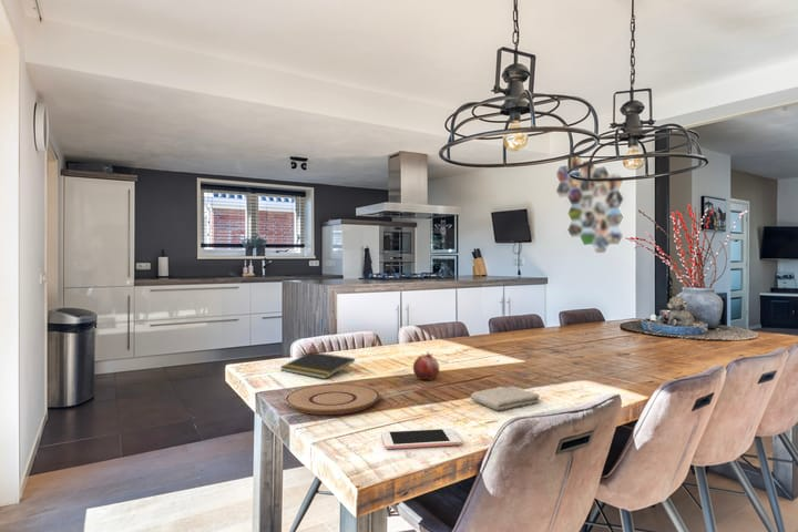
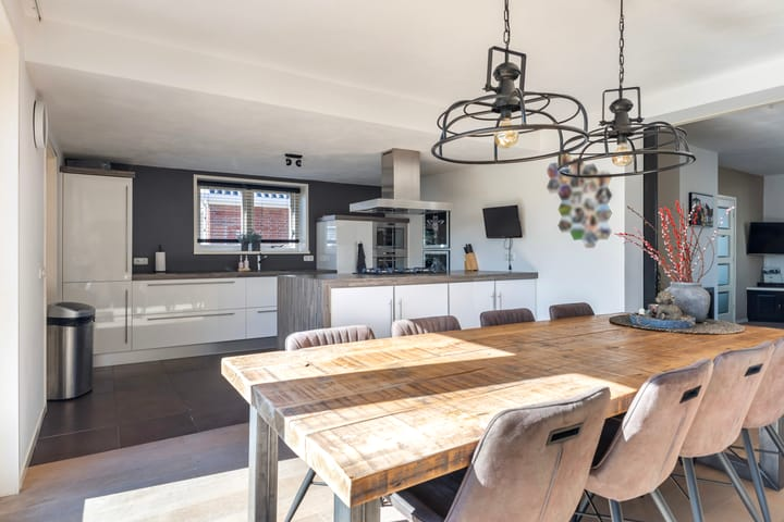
- fruit (426, 365)
- plate (332, 398)
- notepad (317, 364)
- washcloth (505, 397)
- cell phone (420, 438)
